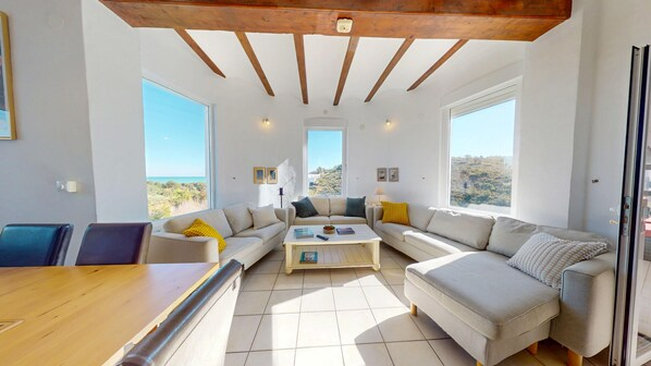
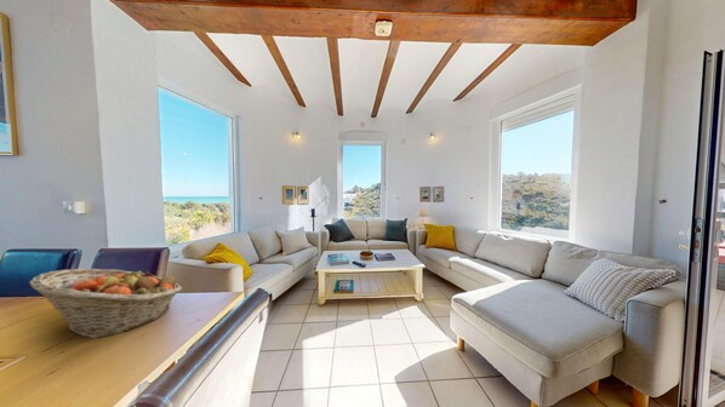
+ fruit basket (115, 292)
